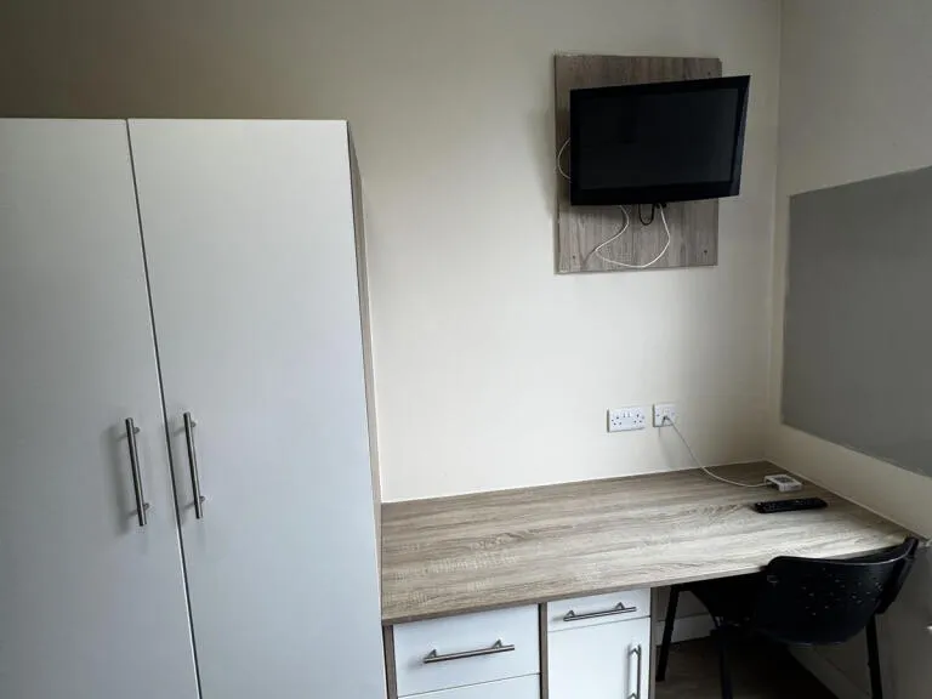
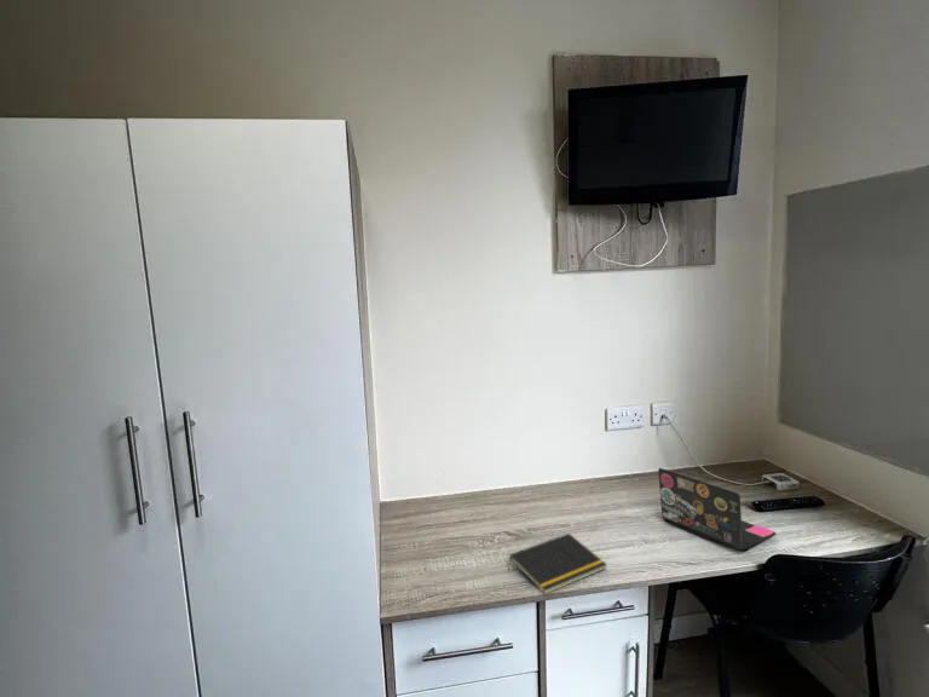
+ laptop (715, 501)
+ notepad (558, 560)
